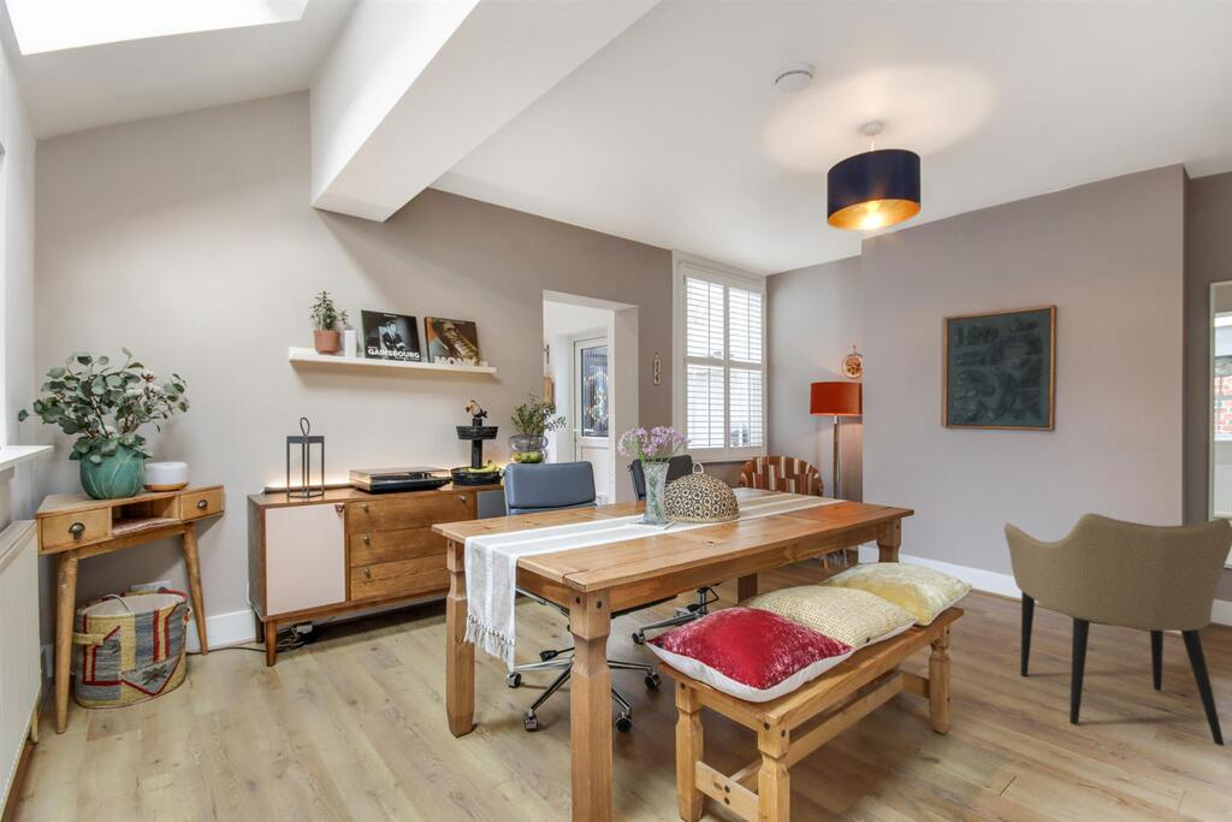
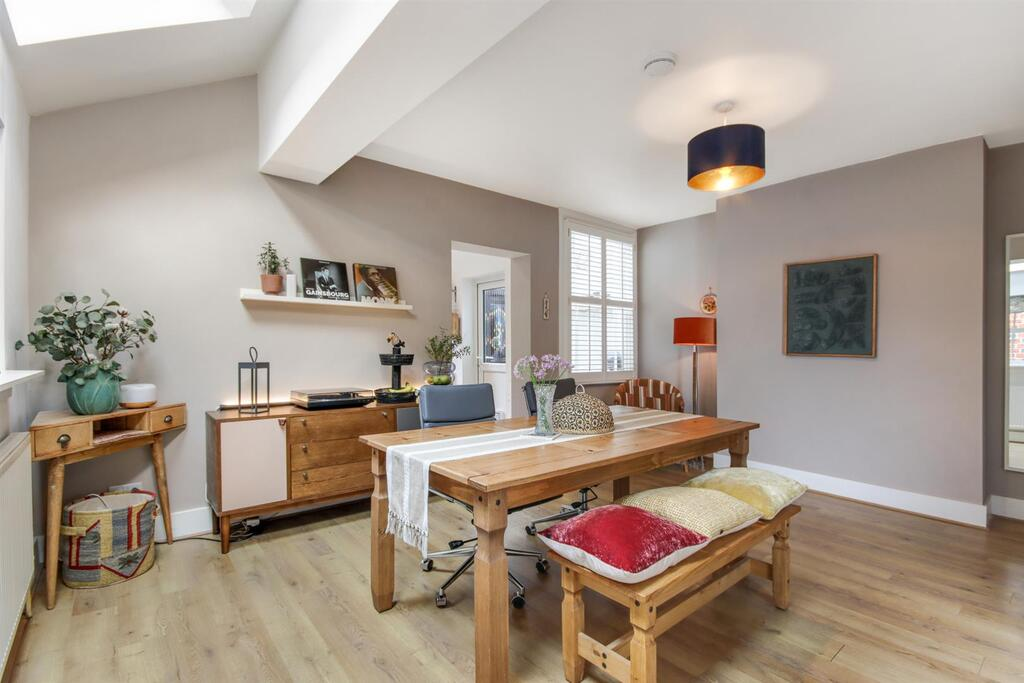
- armchair (1120, 608)
